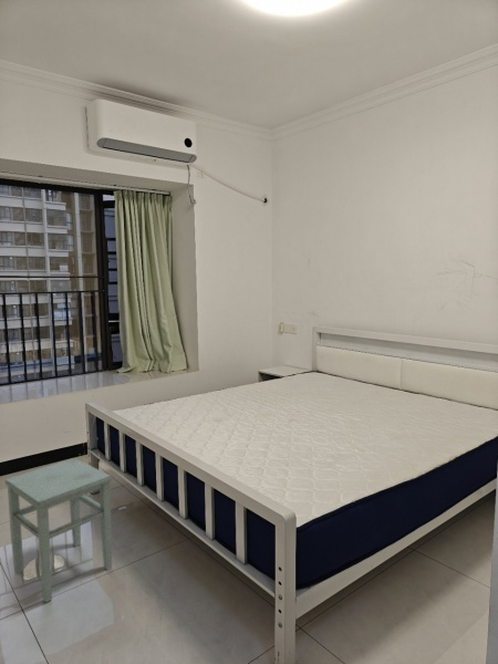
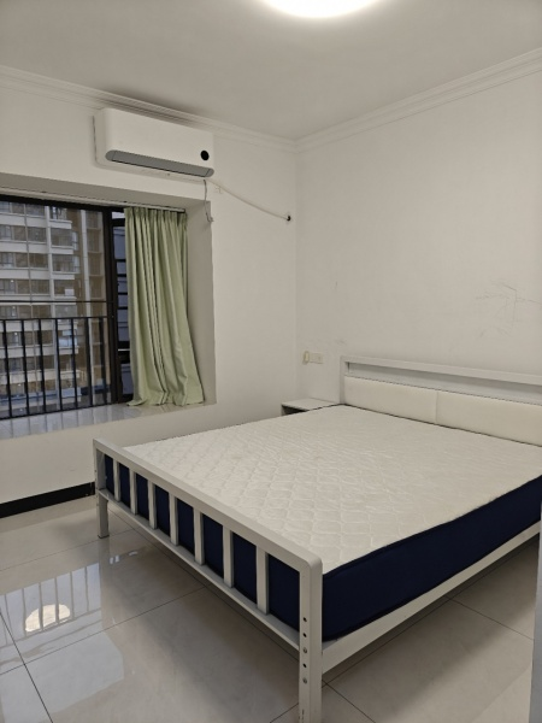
- stool (62, 526)
